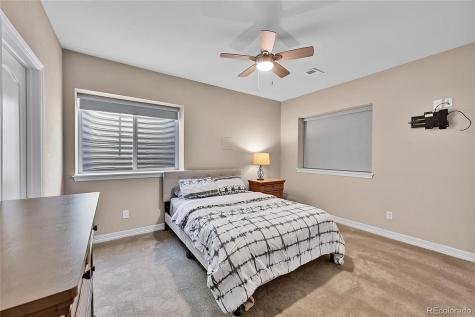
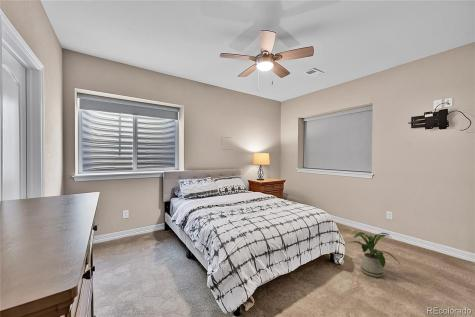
+ house plant (370, 248)
